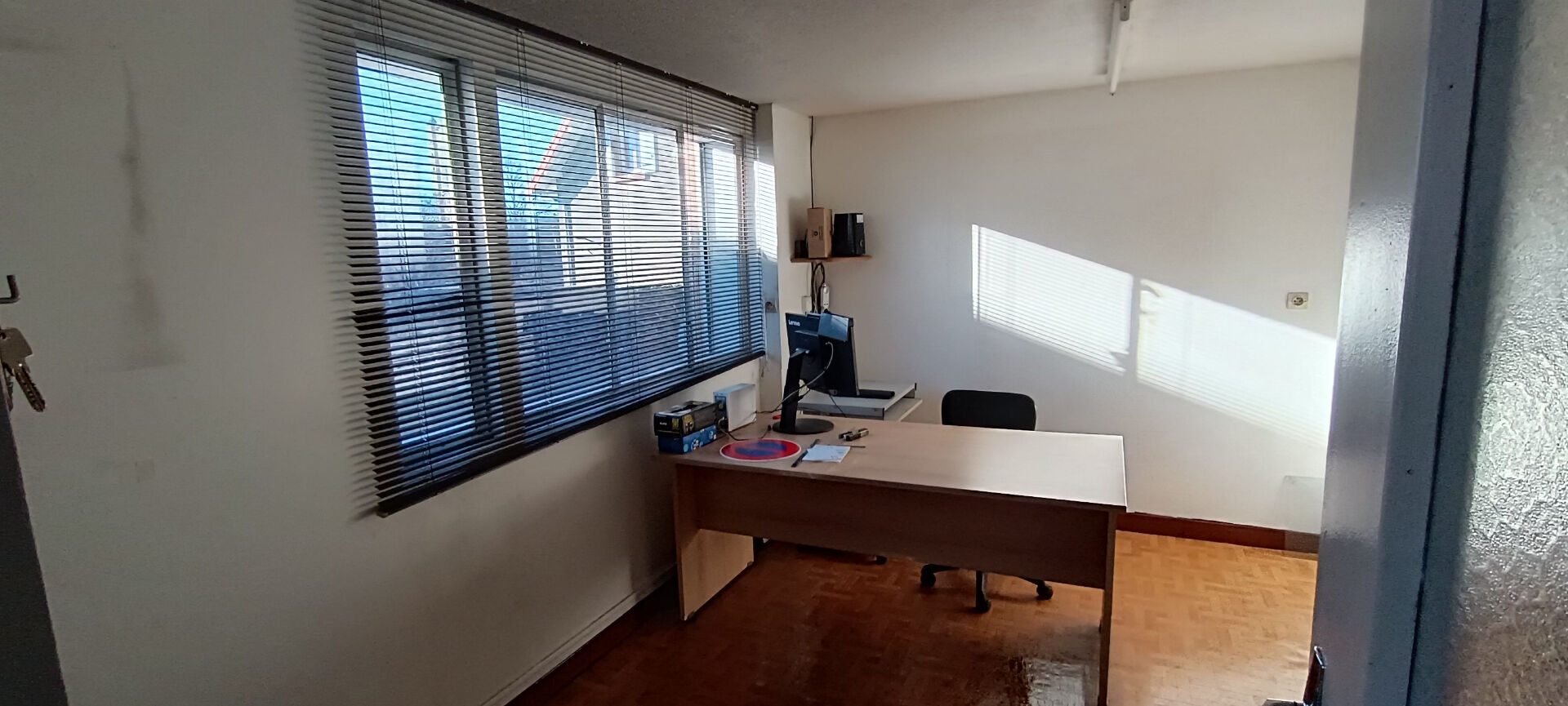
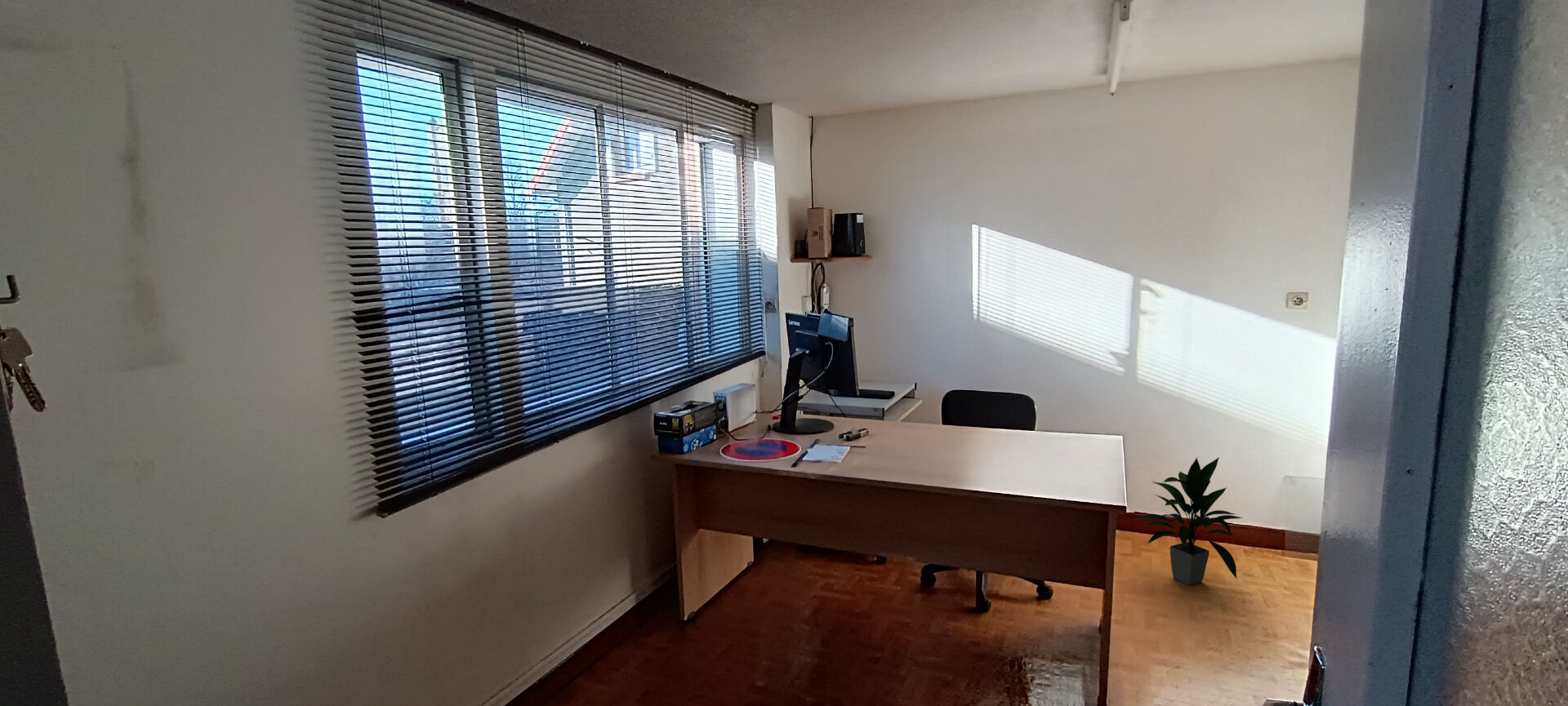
+ indoor plant (1193, 522)
